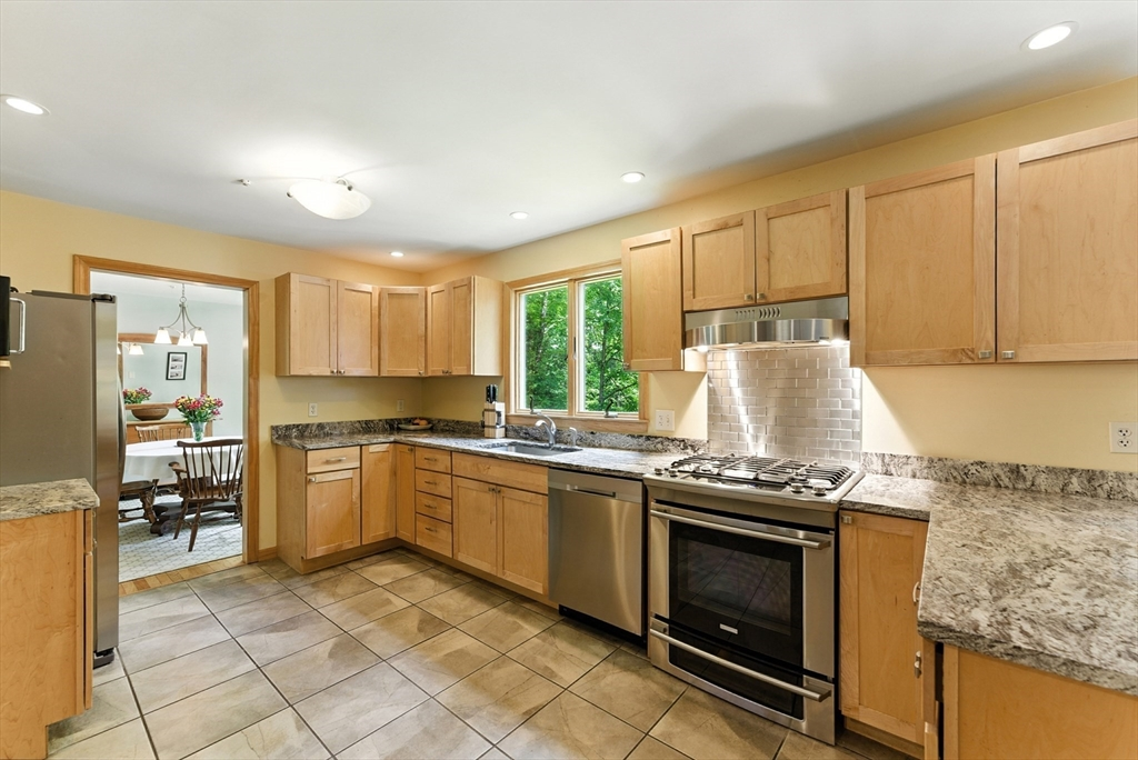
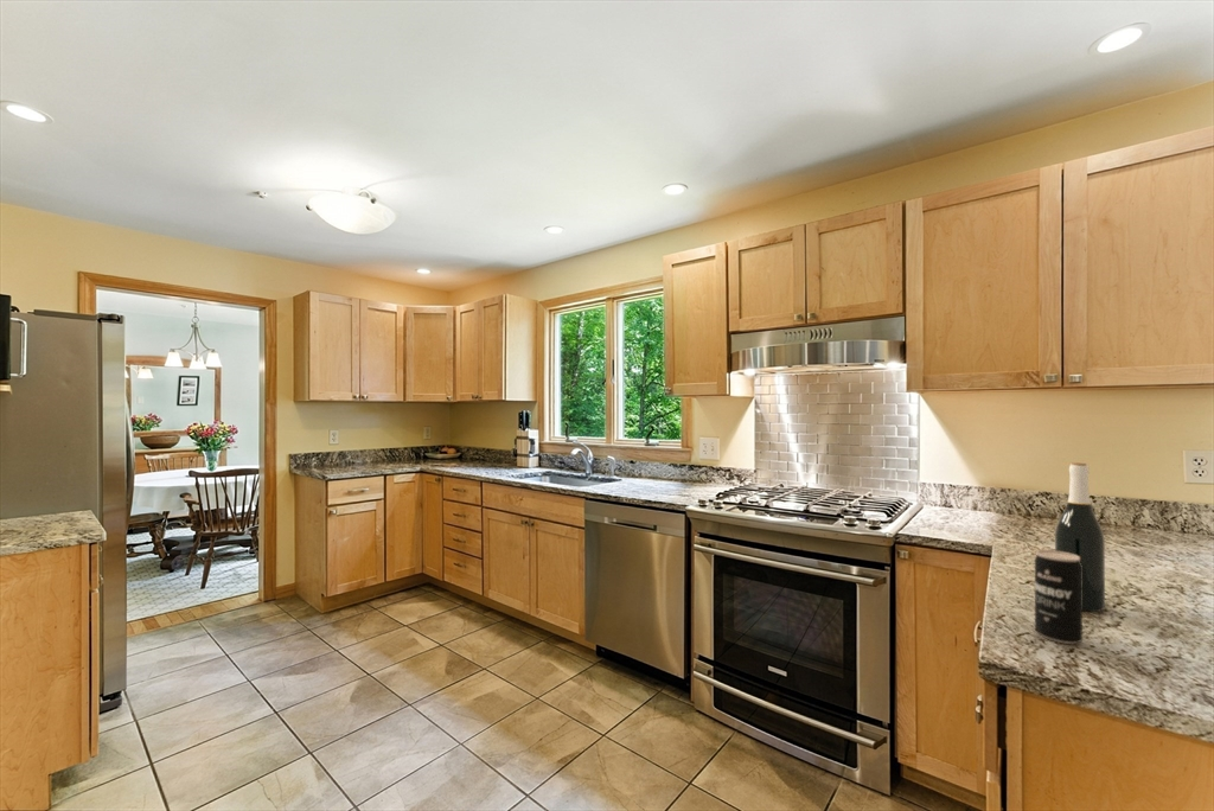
+ beverage can (1058, 595)
+ wine bottle (1079, 534)
